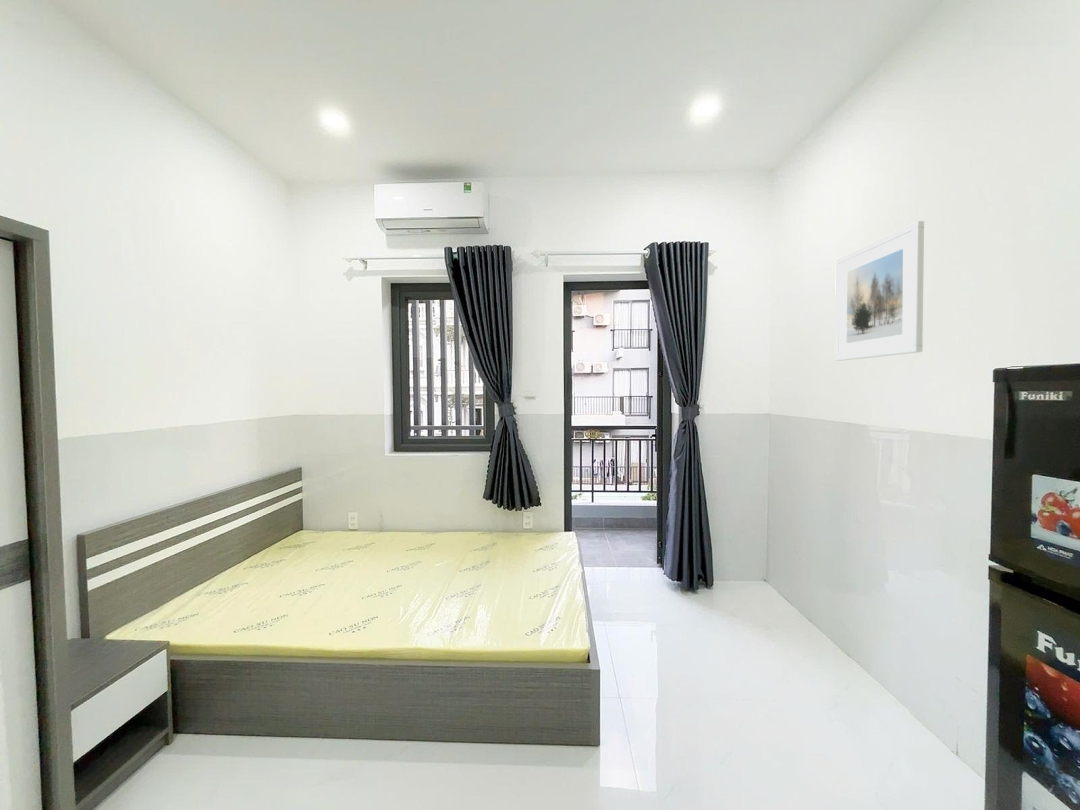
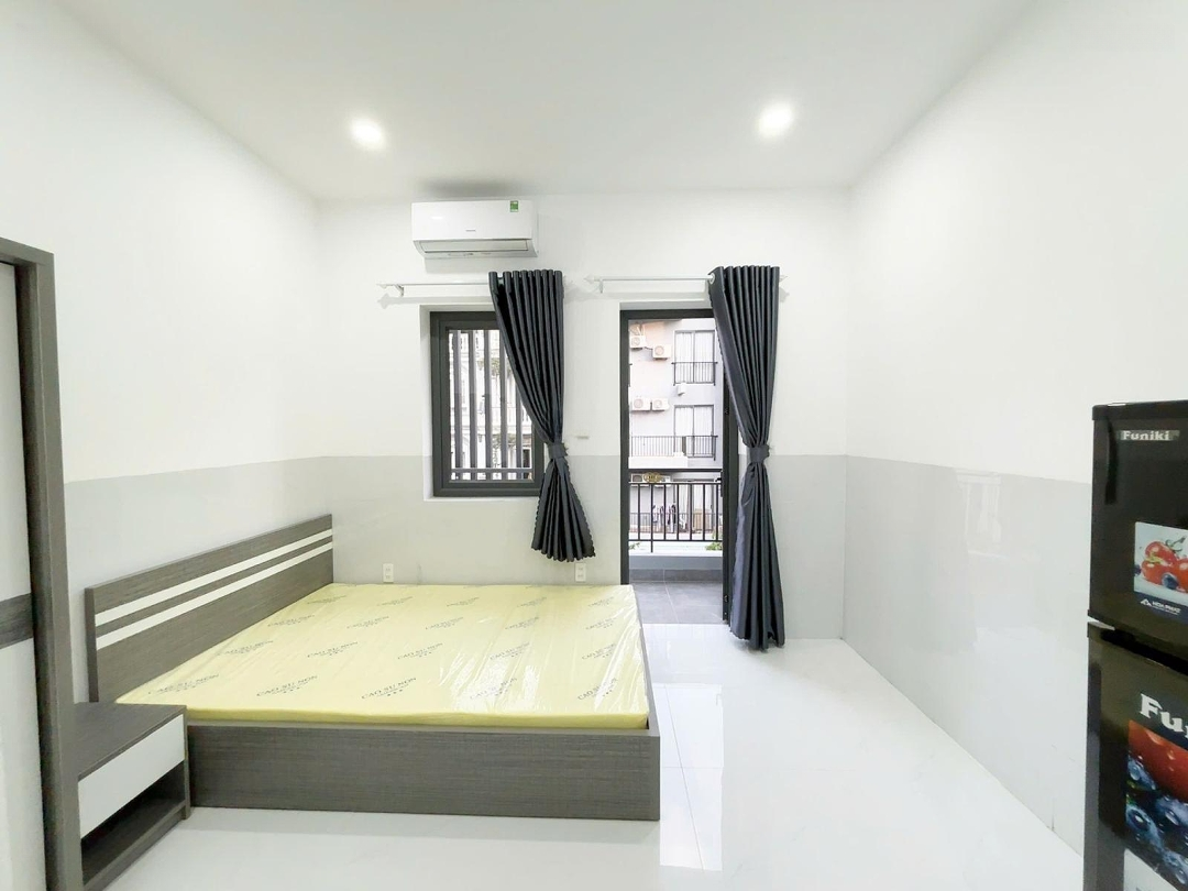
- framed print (873, 300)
